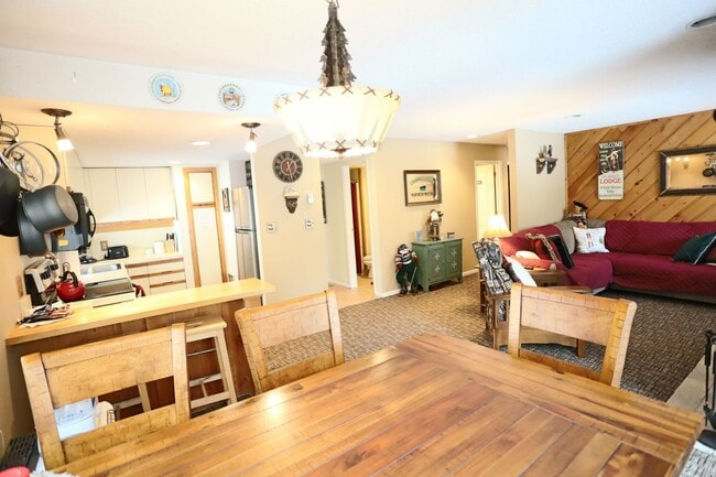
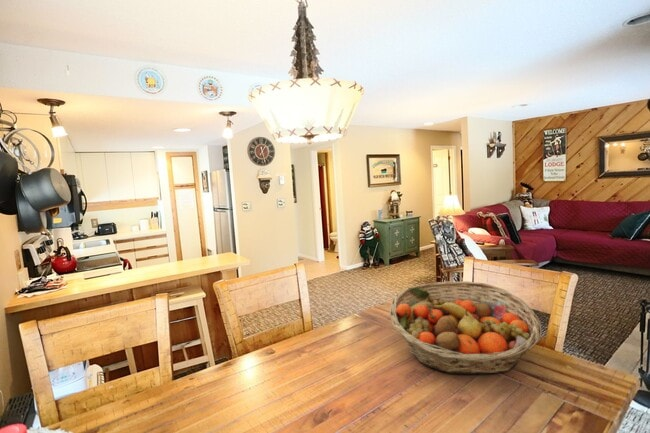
+ fruit basket (460, 324)
